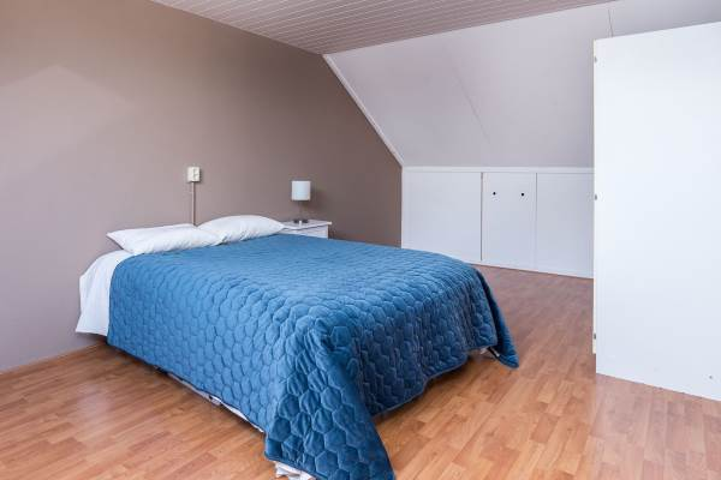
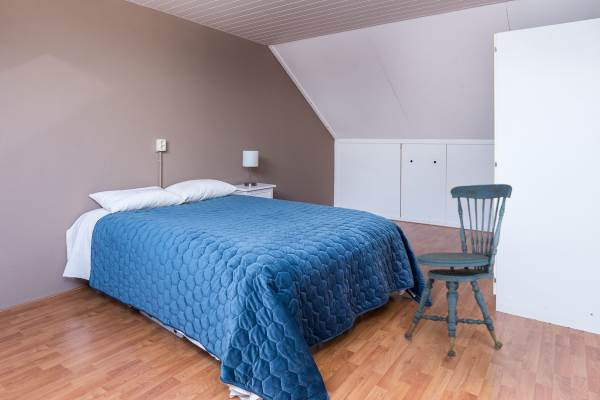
+ stool (455, 262)
